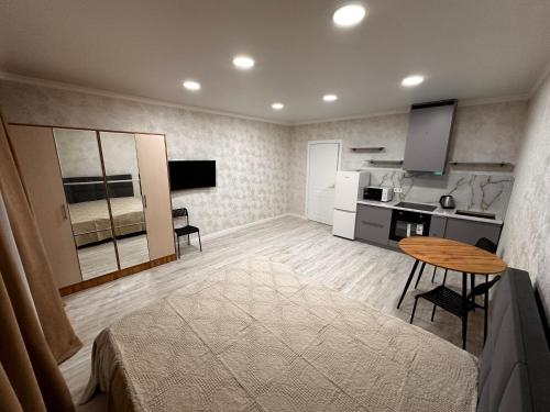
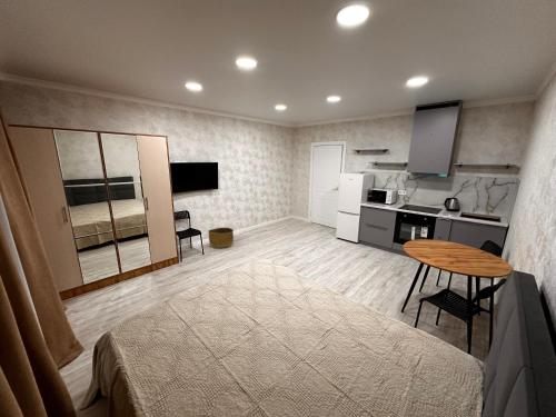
+ basket (221, 237)
